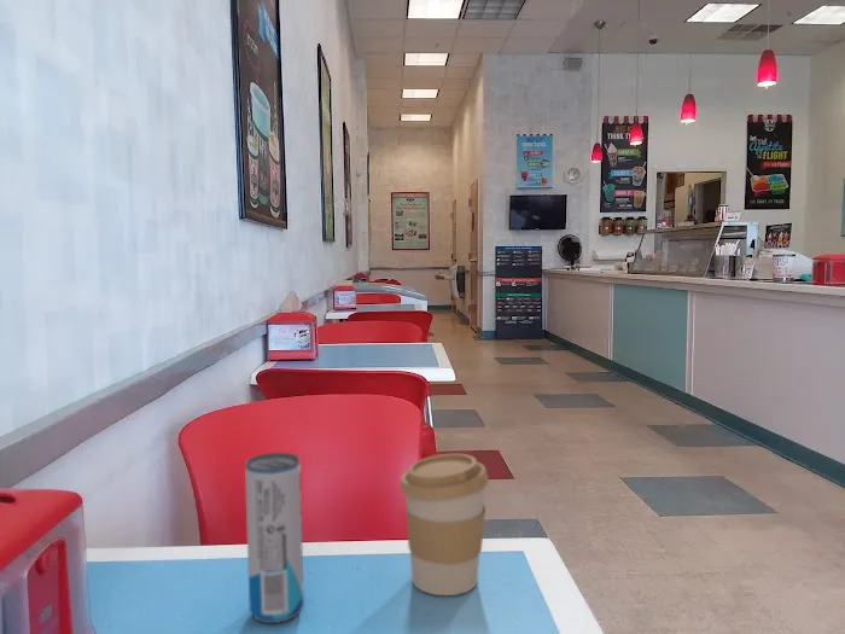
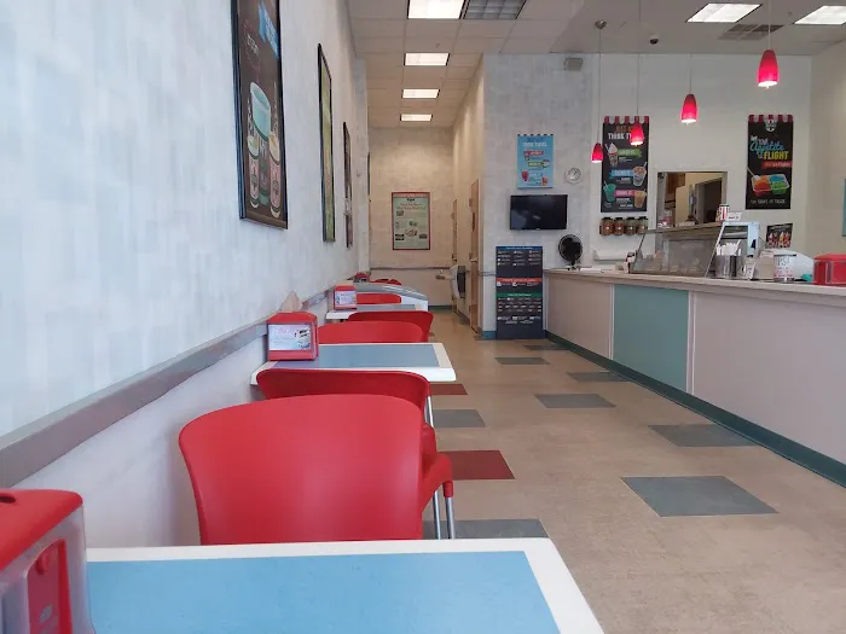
- coffee cup (444, 519)
- beverage can (274, 535)
